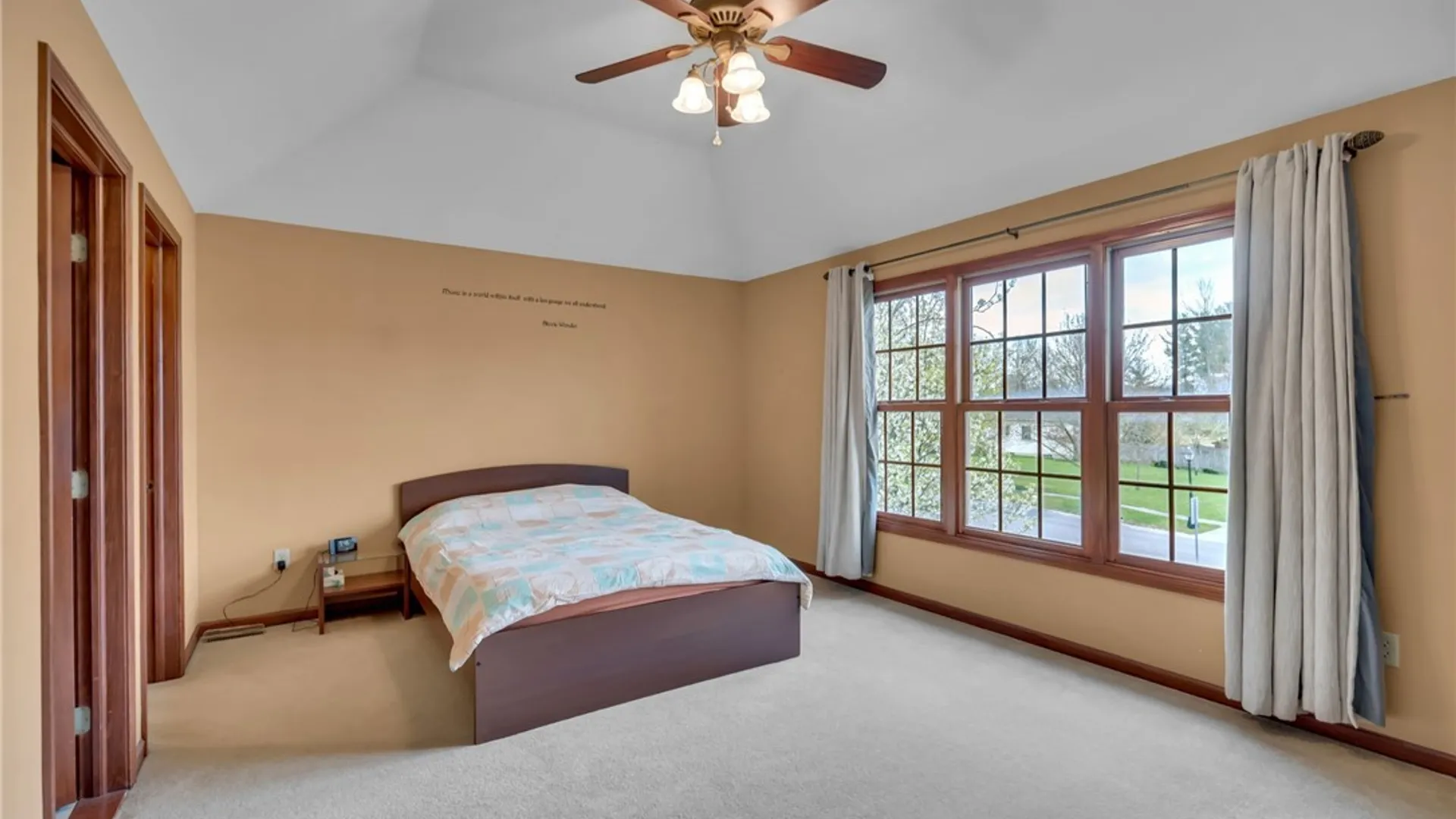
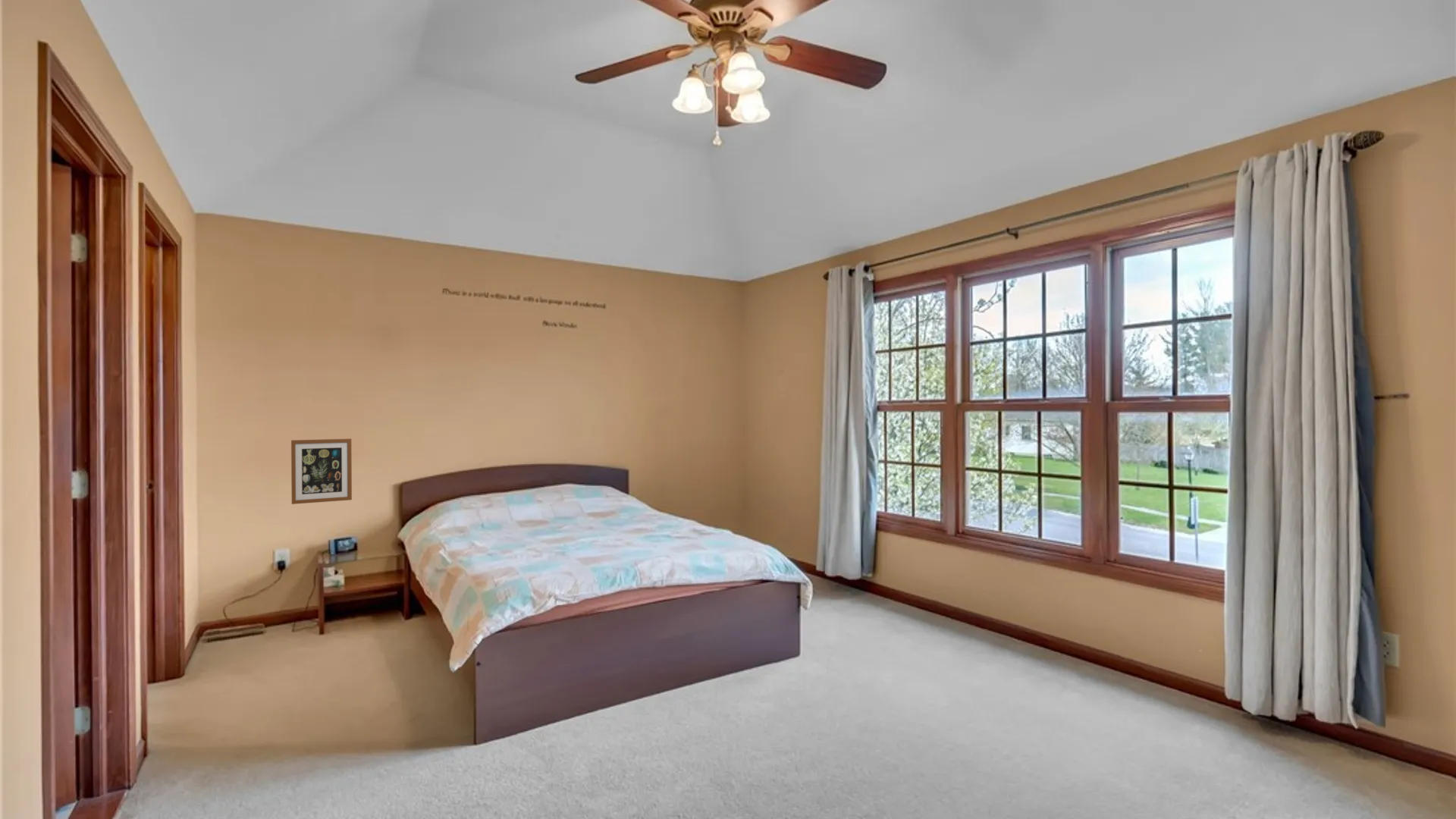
+ wall art (322, 470)
